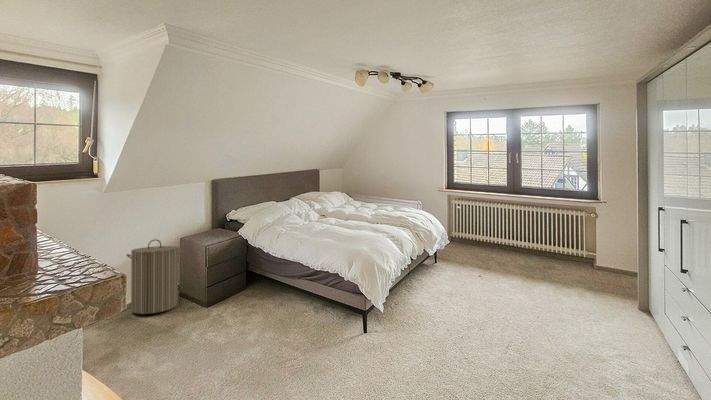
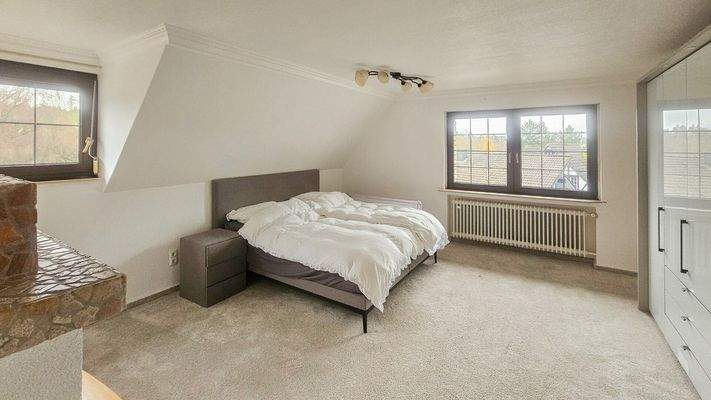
- laundry hamper (155, 273)
